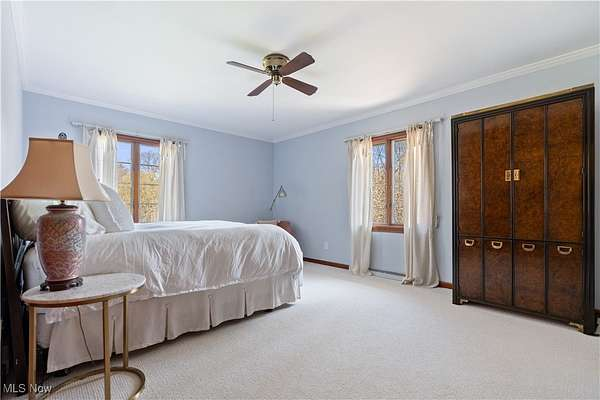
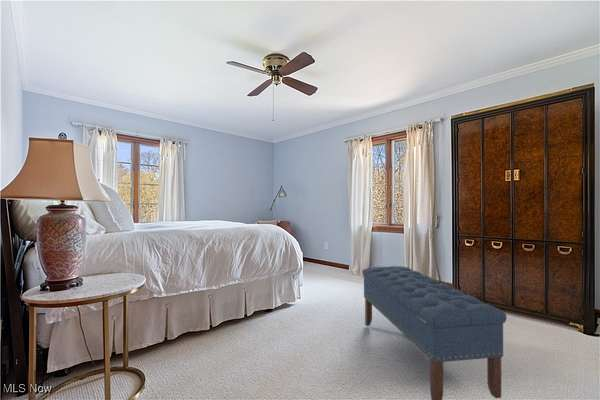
+ bench (417, 317)
